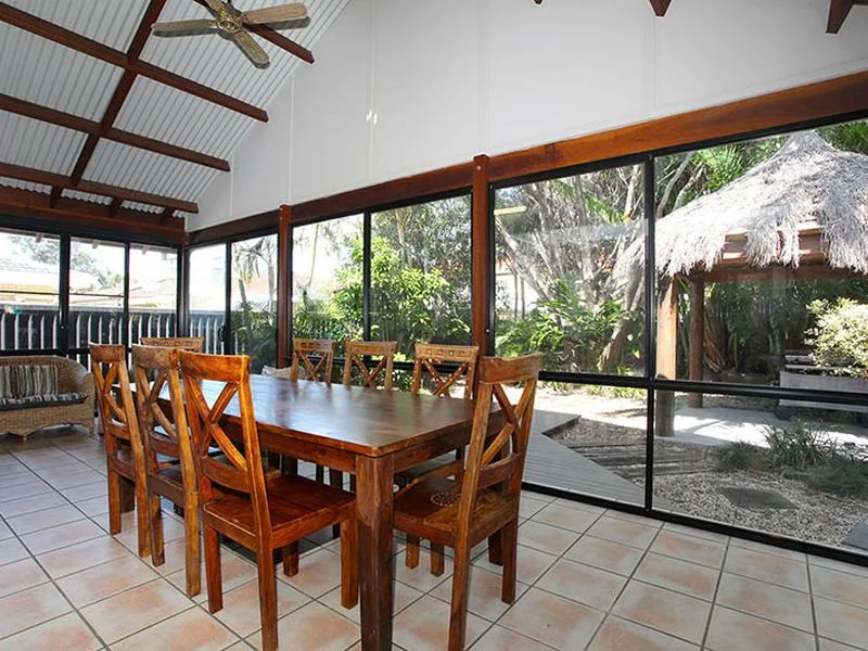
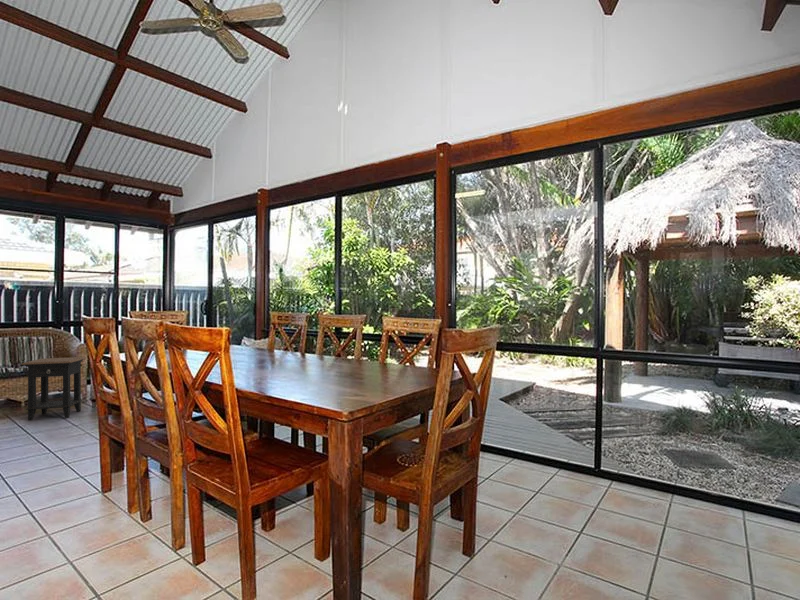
+ side table (47, 387)
